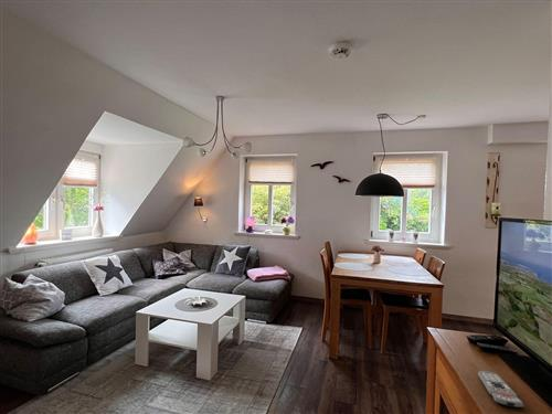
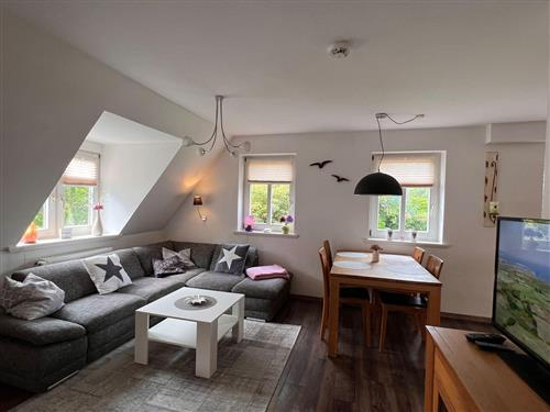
- remote control (497, 388)
